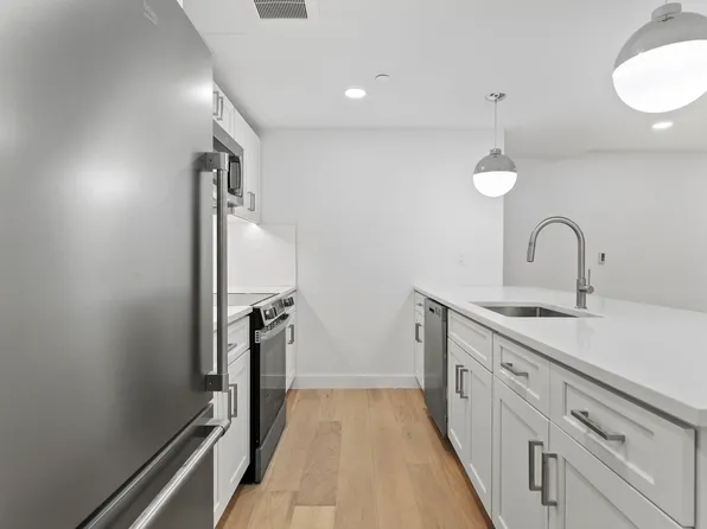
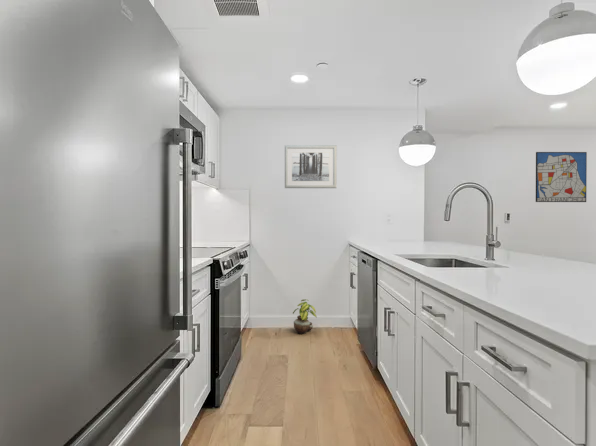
+ wall art (561, 177)
+ wall art (310, 166)
+ potted plant (304, 315)
